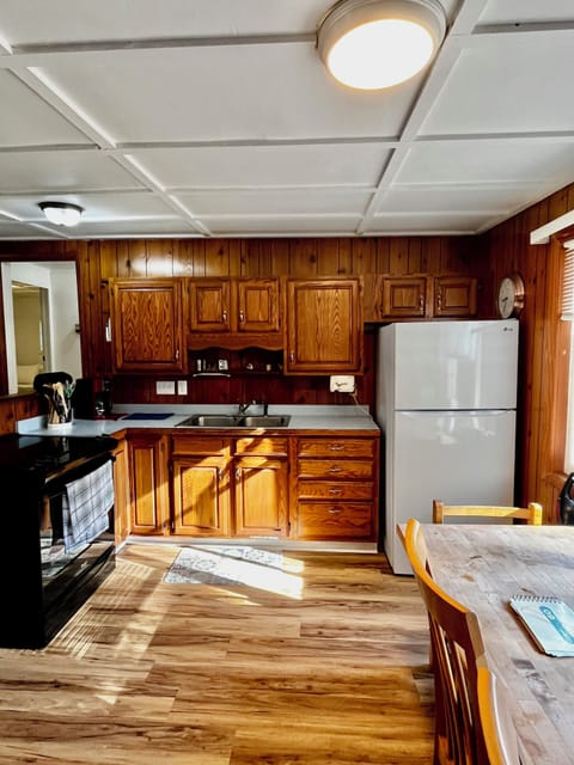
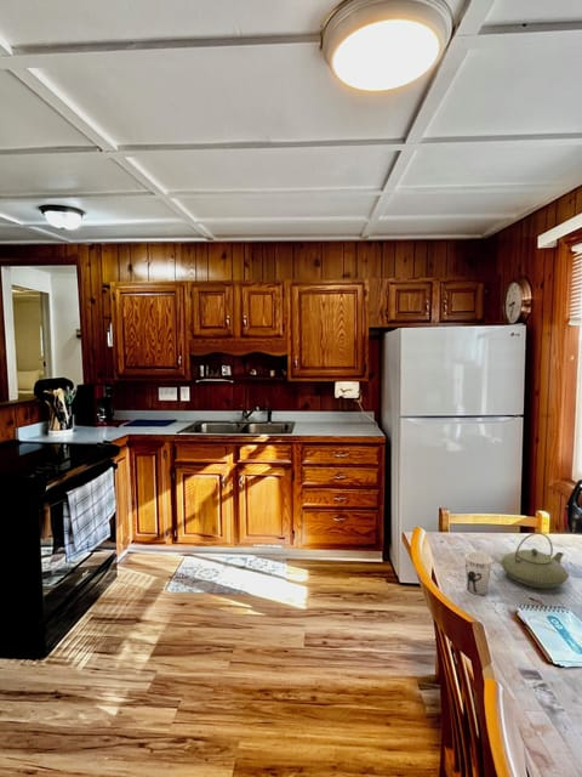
+ teapot (537, 555)
+ cup (477, 573)
